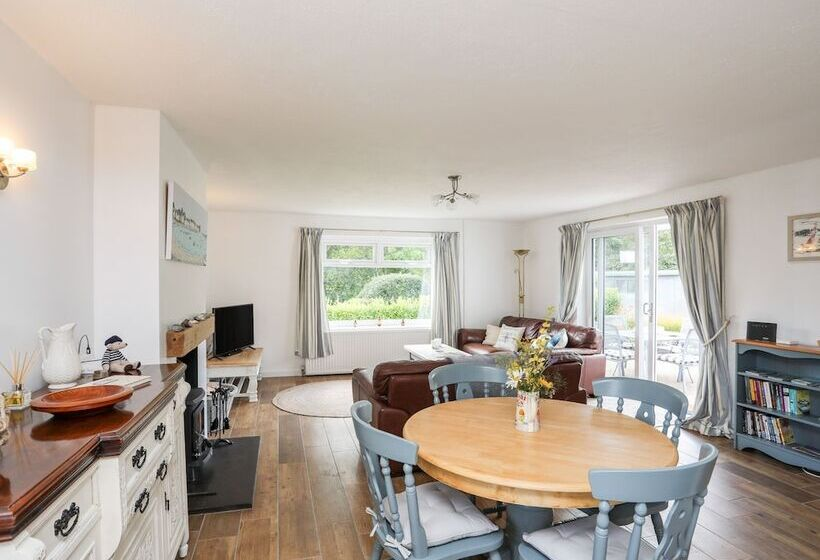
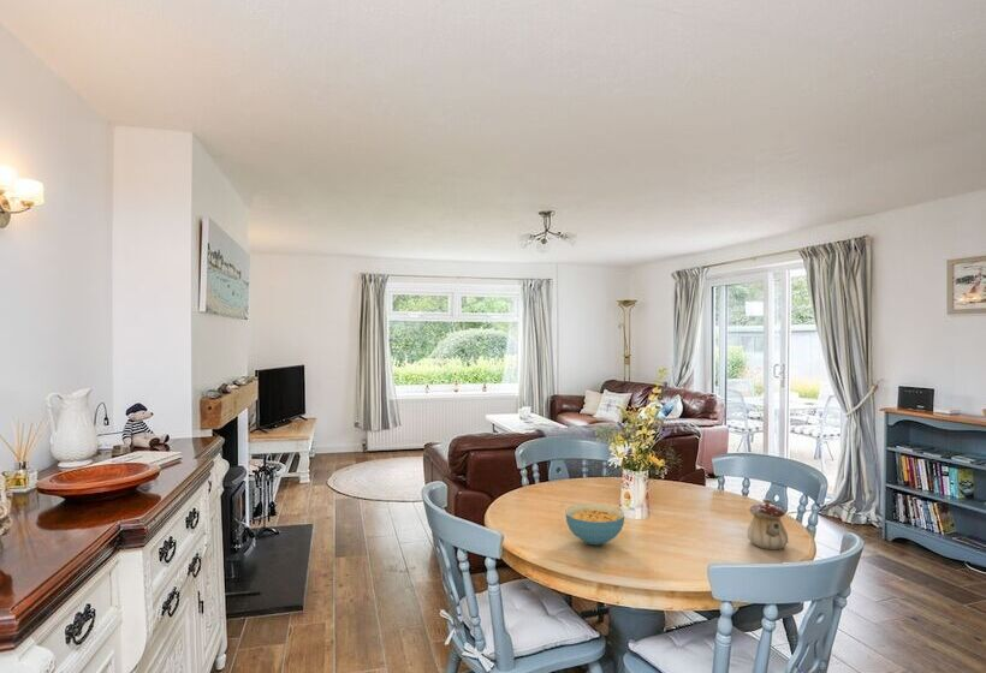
+ teapot (766, 519)
+ cereal bowl (594, 526)
